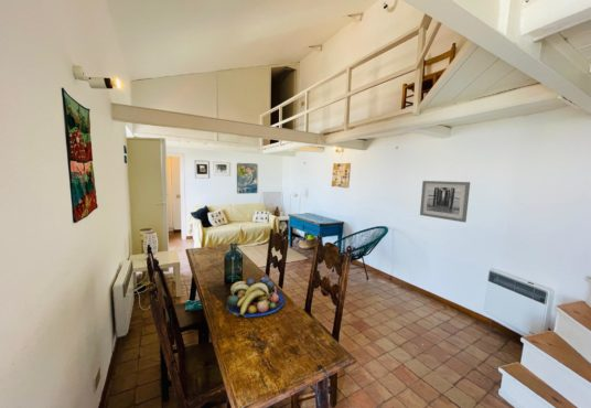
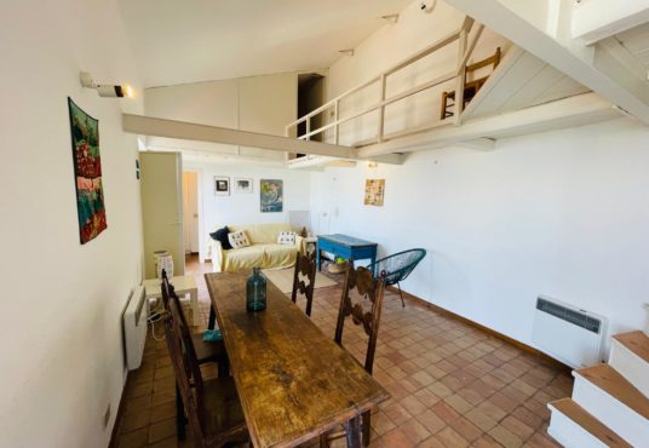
- wall art (442, 200)
- fruit bowl (256, 291)
